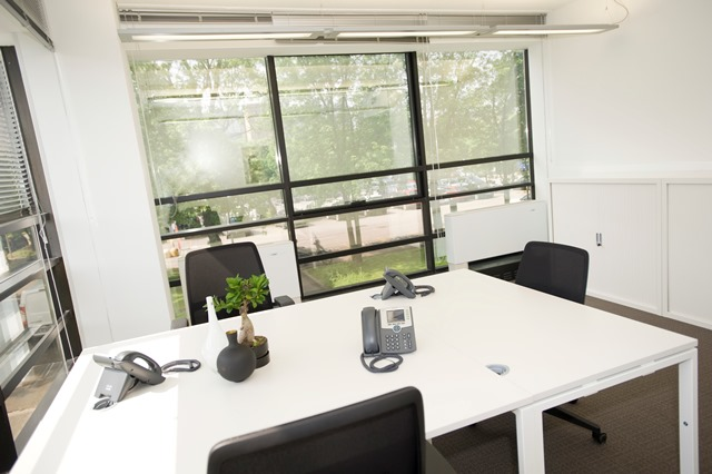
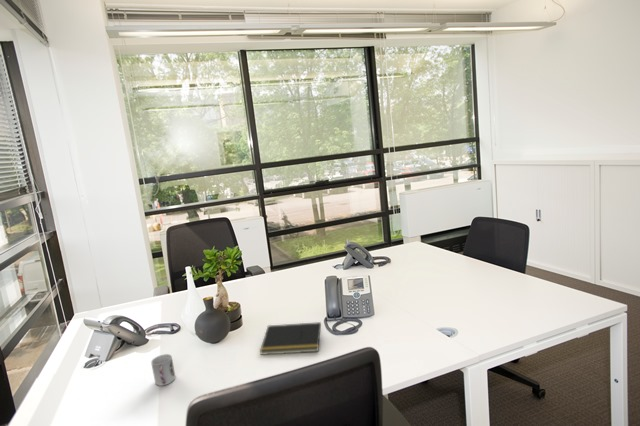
+ cup (163, 371)
+ notepad (291, 337)
